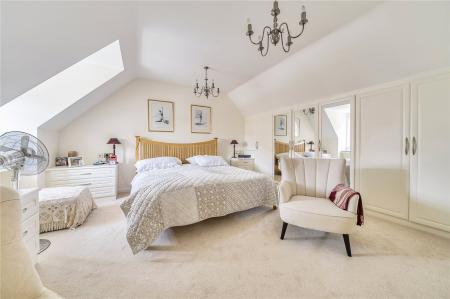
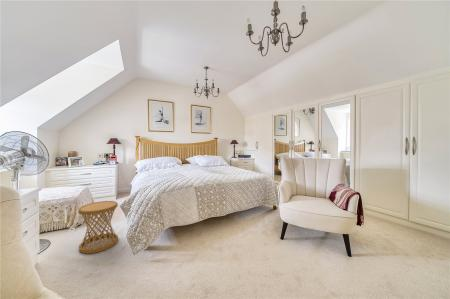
+ side table (99, 224)
